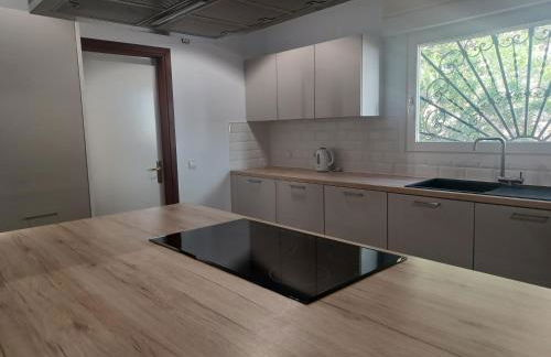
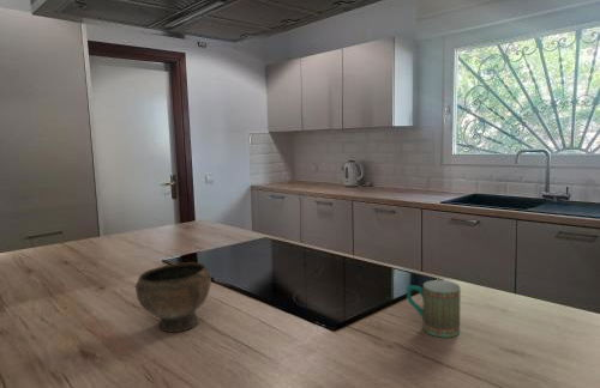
+ bowl (174, 297)
+ mug (432, 307)
